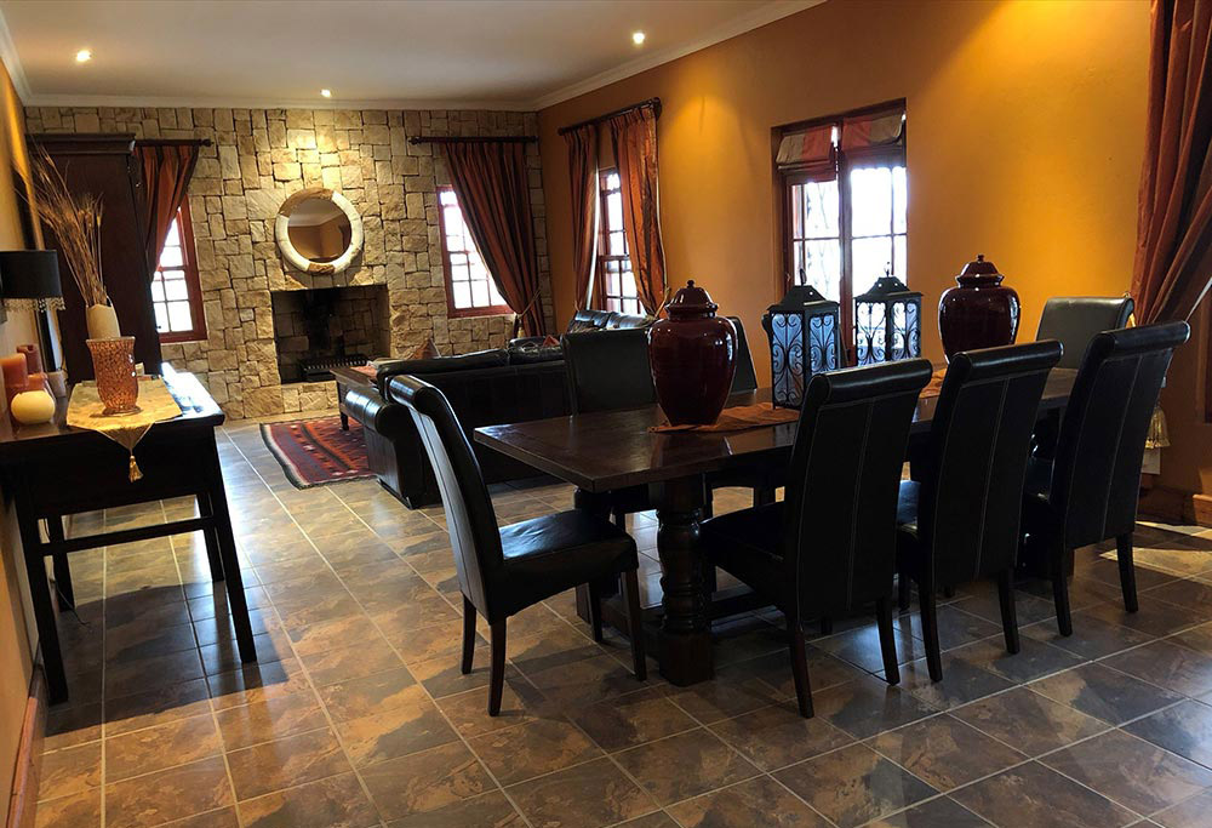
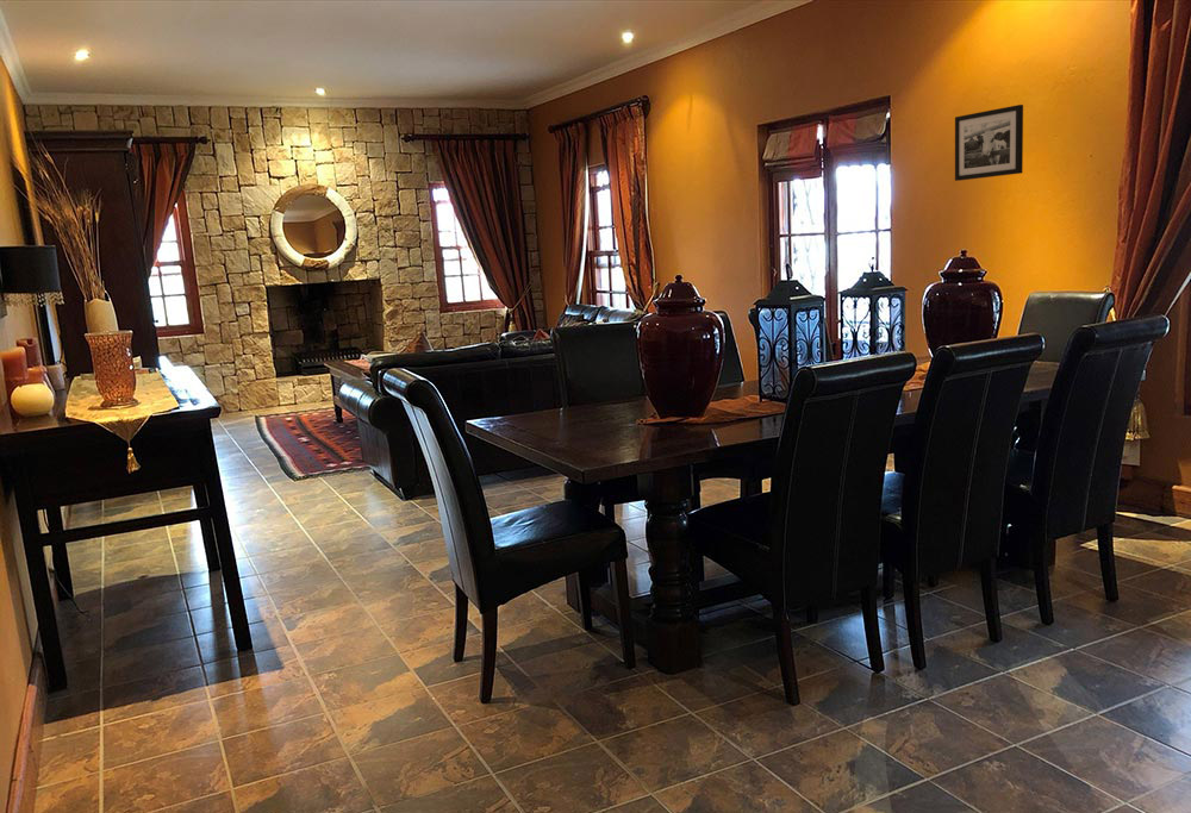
+ picture frame (987, 144)
